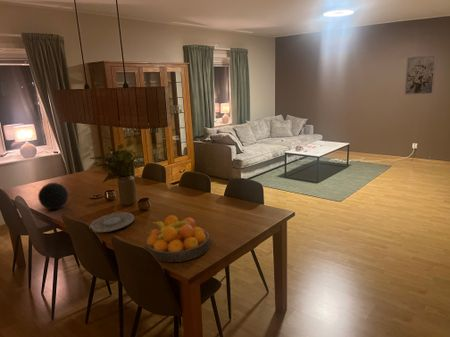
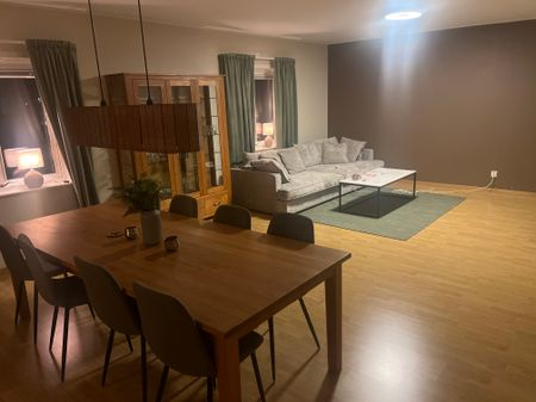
- fruit bowl (177, 233)
- decorative orb (53, 196)
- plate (112, 221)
- wall art (420, 75)
